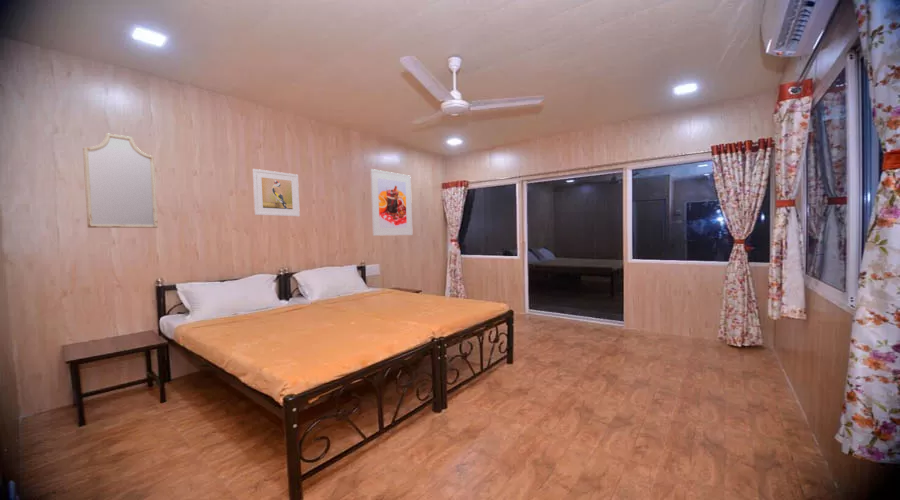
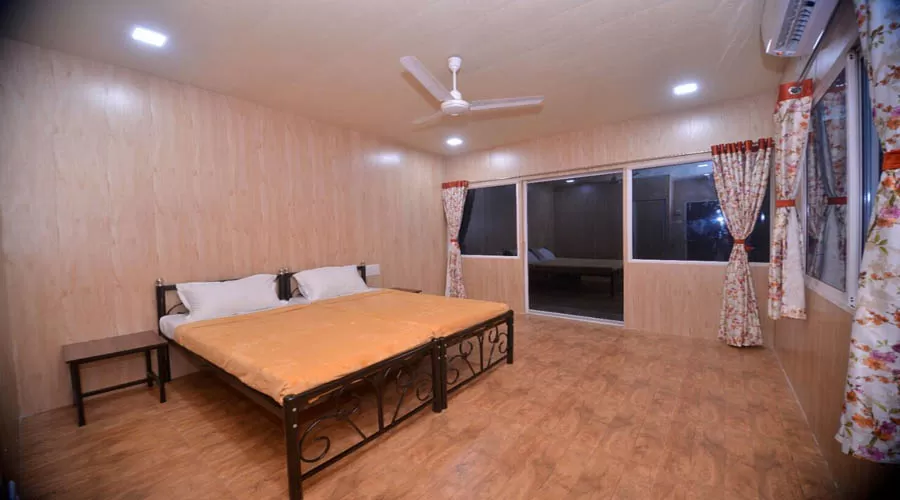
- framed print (392, 204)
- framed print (277, 193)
- home mirror (122, 181)
